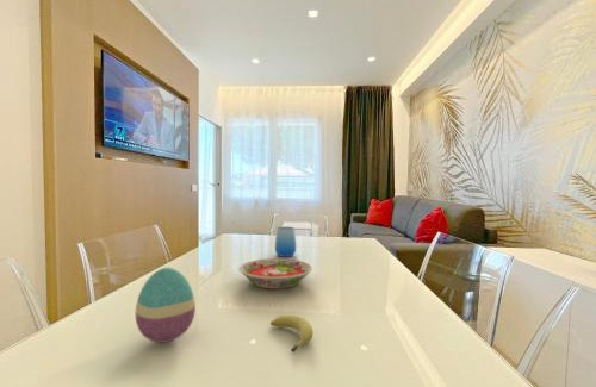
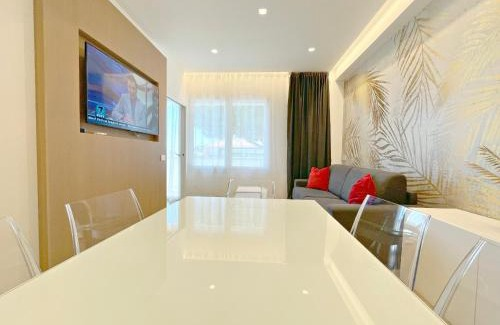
- fruit (293, 327)
- decorative egg (166, 304)
- bowl (275, 274)
- cup (285, 241)
